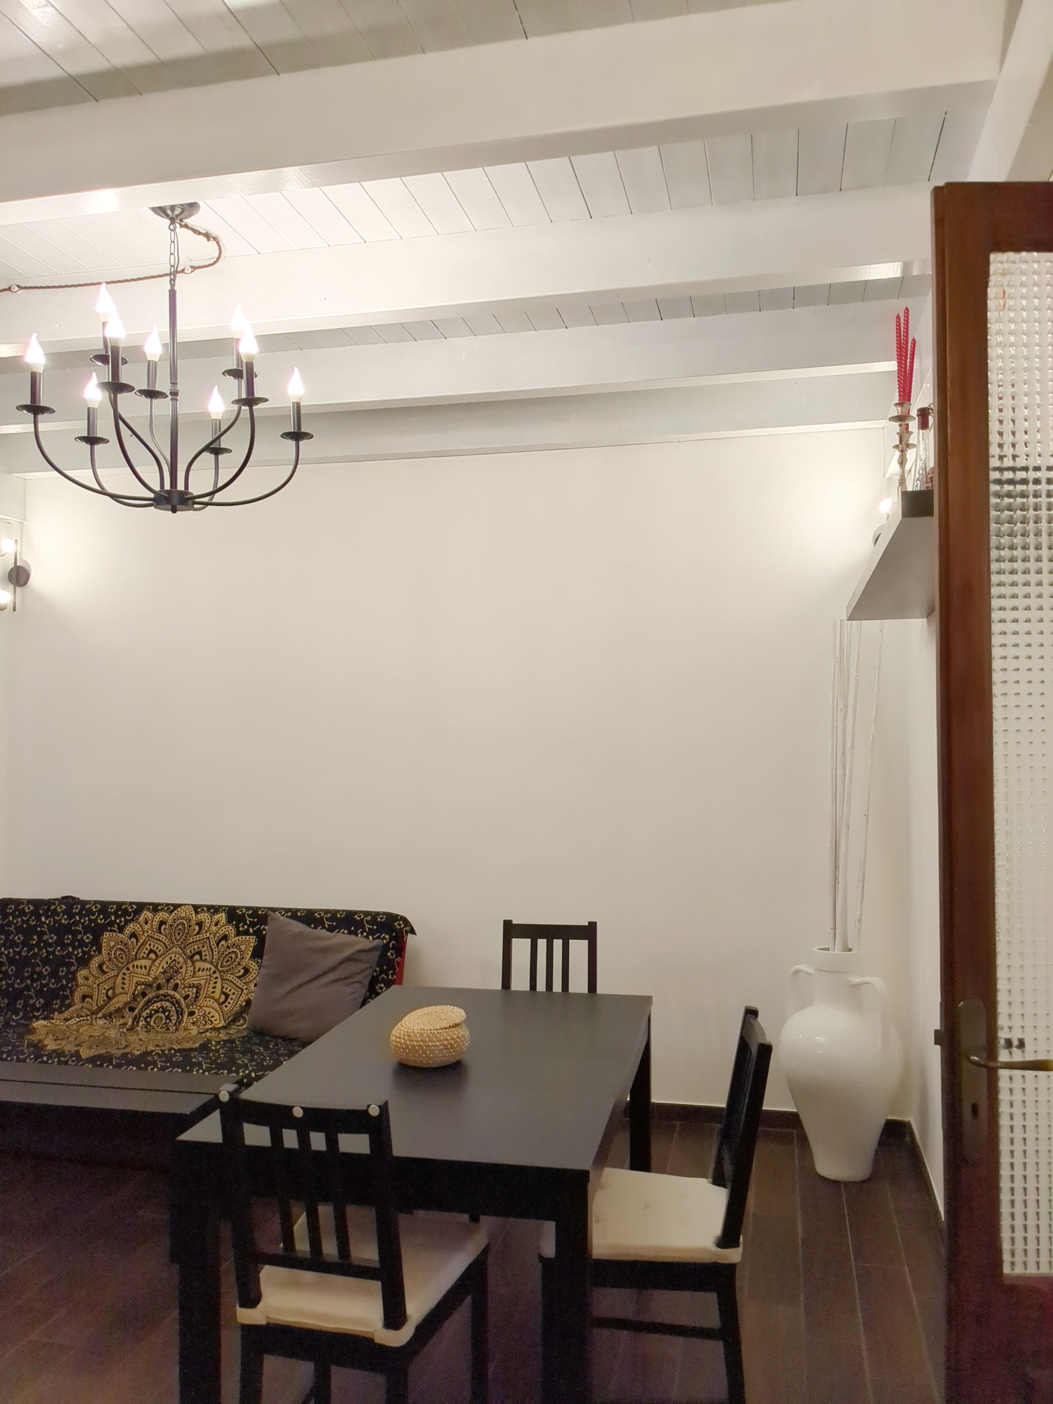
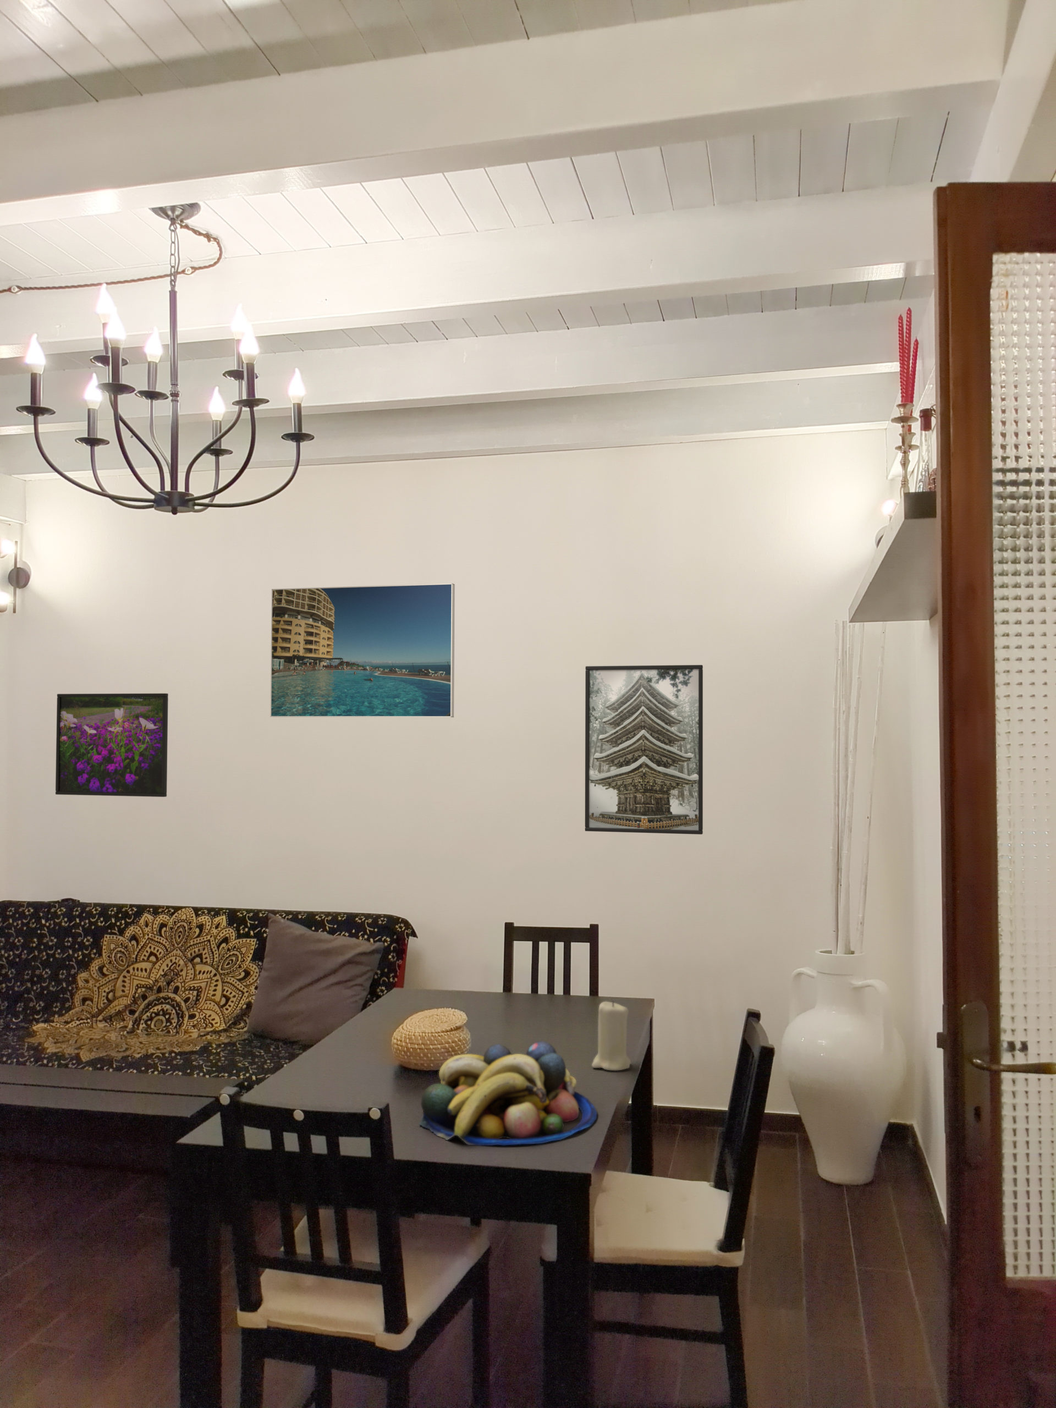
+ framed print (111, 744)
+ fruit bowl (510, 1082)
+ candle (611, 1033)
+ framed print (643, 748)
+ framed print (361, 652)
